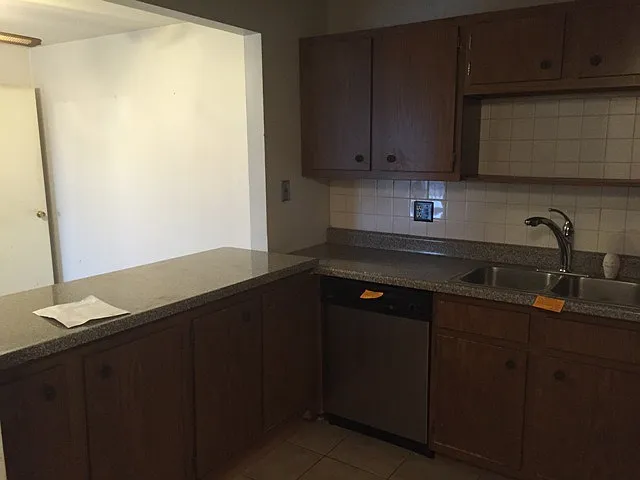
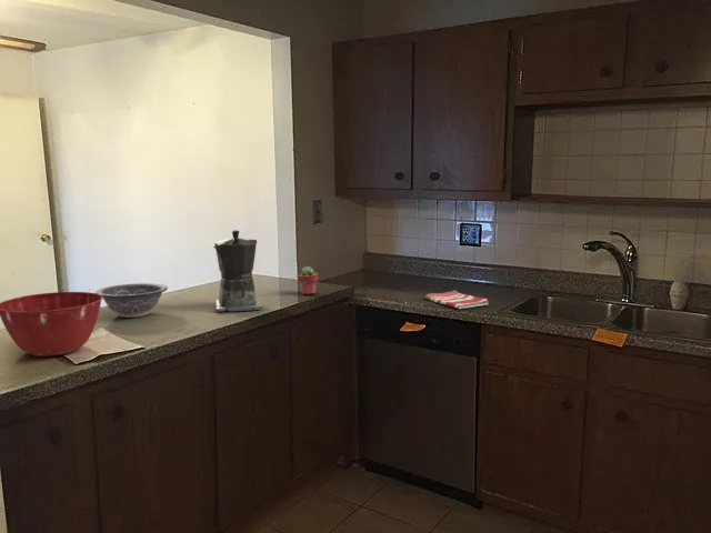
+ potted succulent (308, 279)
+ coffee maker (237, 268)
+ decorative bowl (132, 301)
+ mixing bowl (52, 325)
+ dish towel (455, 299)
